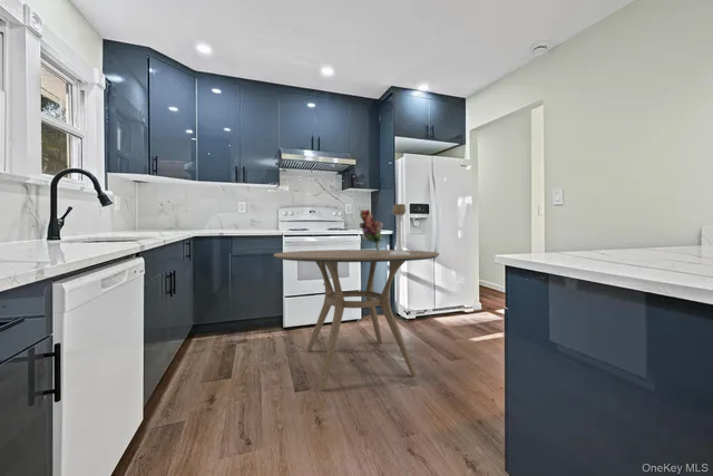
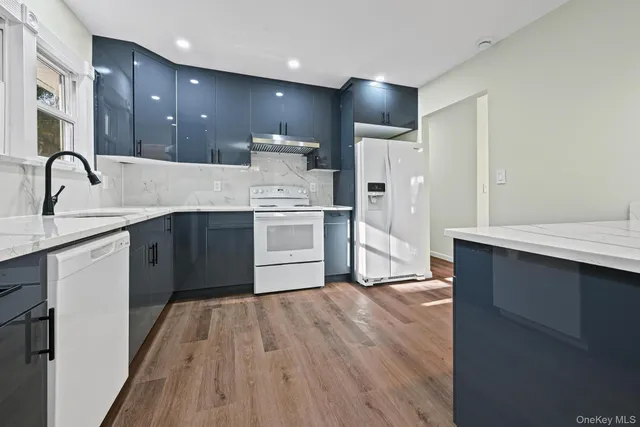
- dining table (356, 307)
- bouquet (371, 230)
- candle holder (399, 229)
